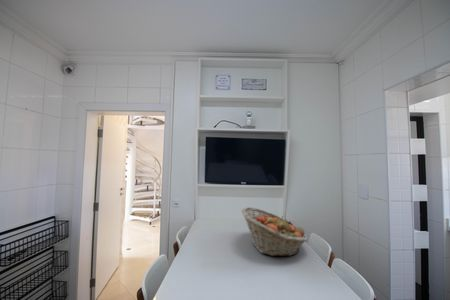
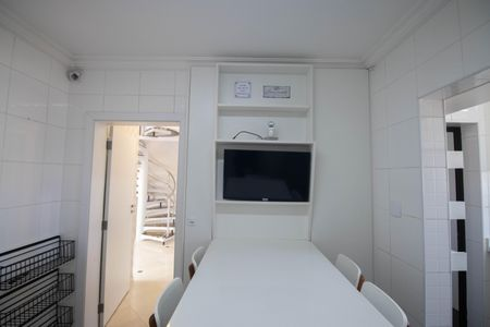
- fruit basket (272, 228)
